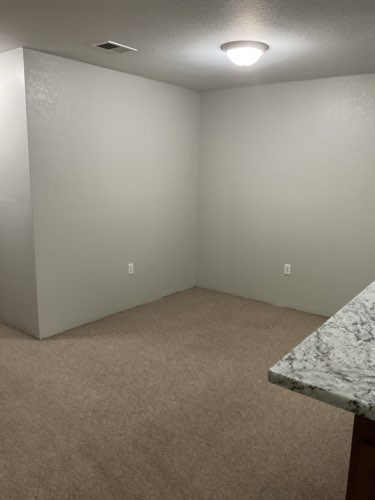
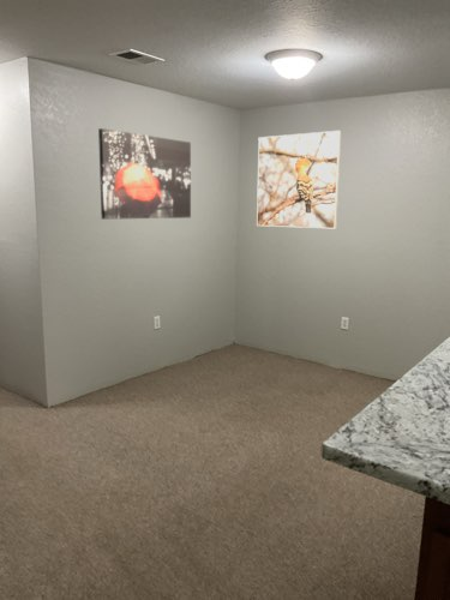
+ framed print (295, 181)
+ wall art (149, 178)
